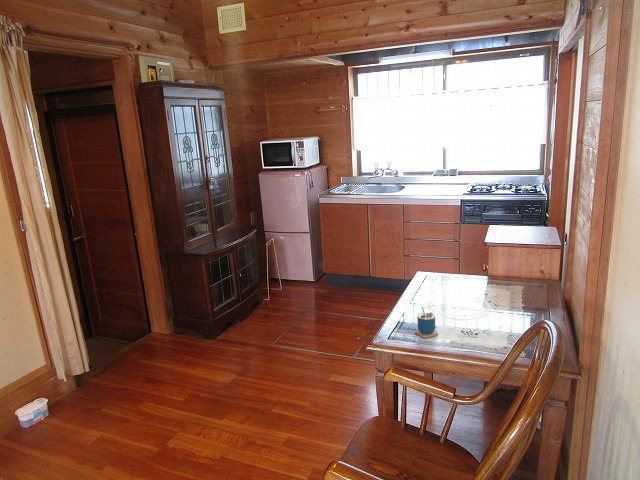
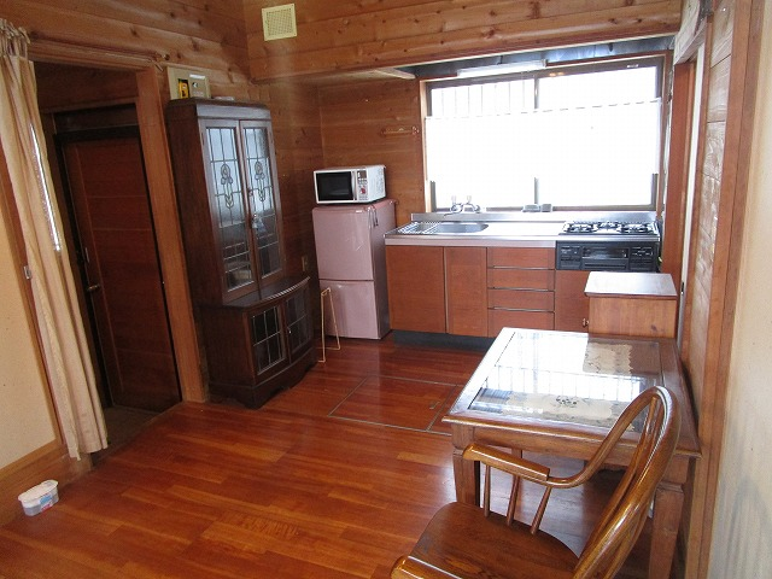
- plate (458, 315)
- cup (426, 318)
